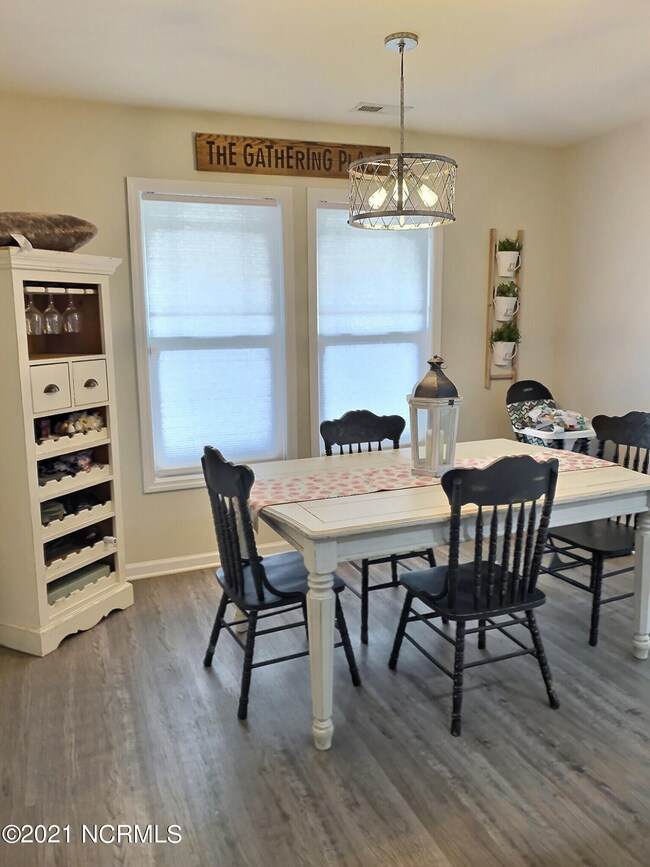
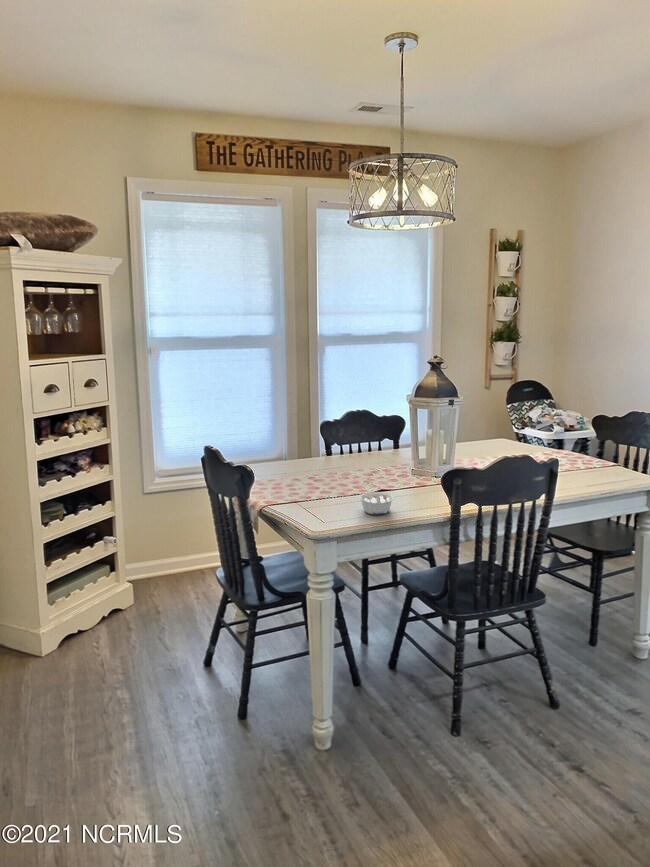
+ legume (376, 502)
